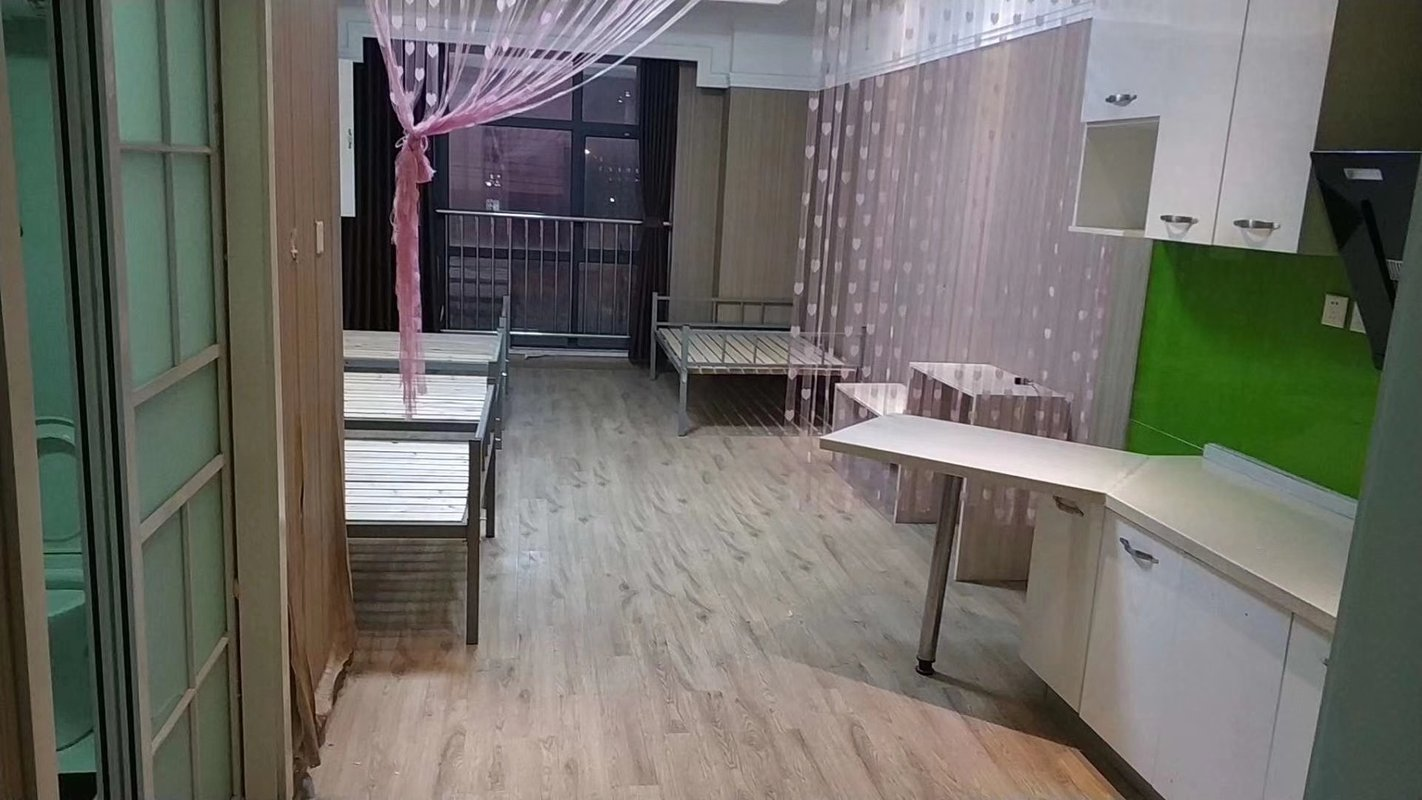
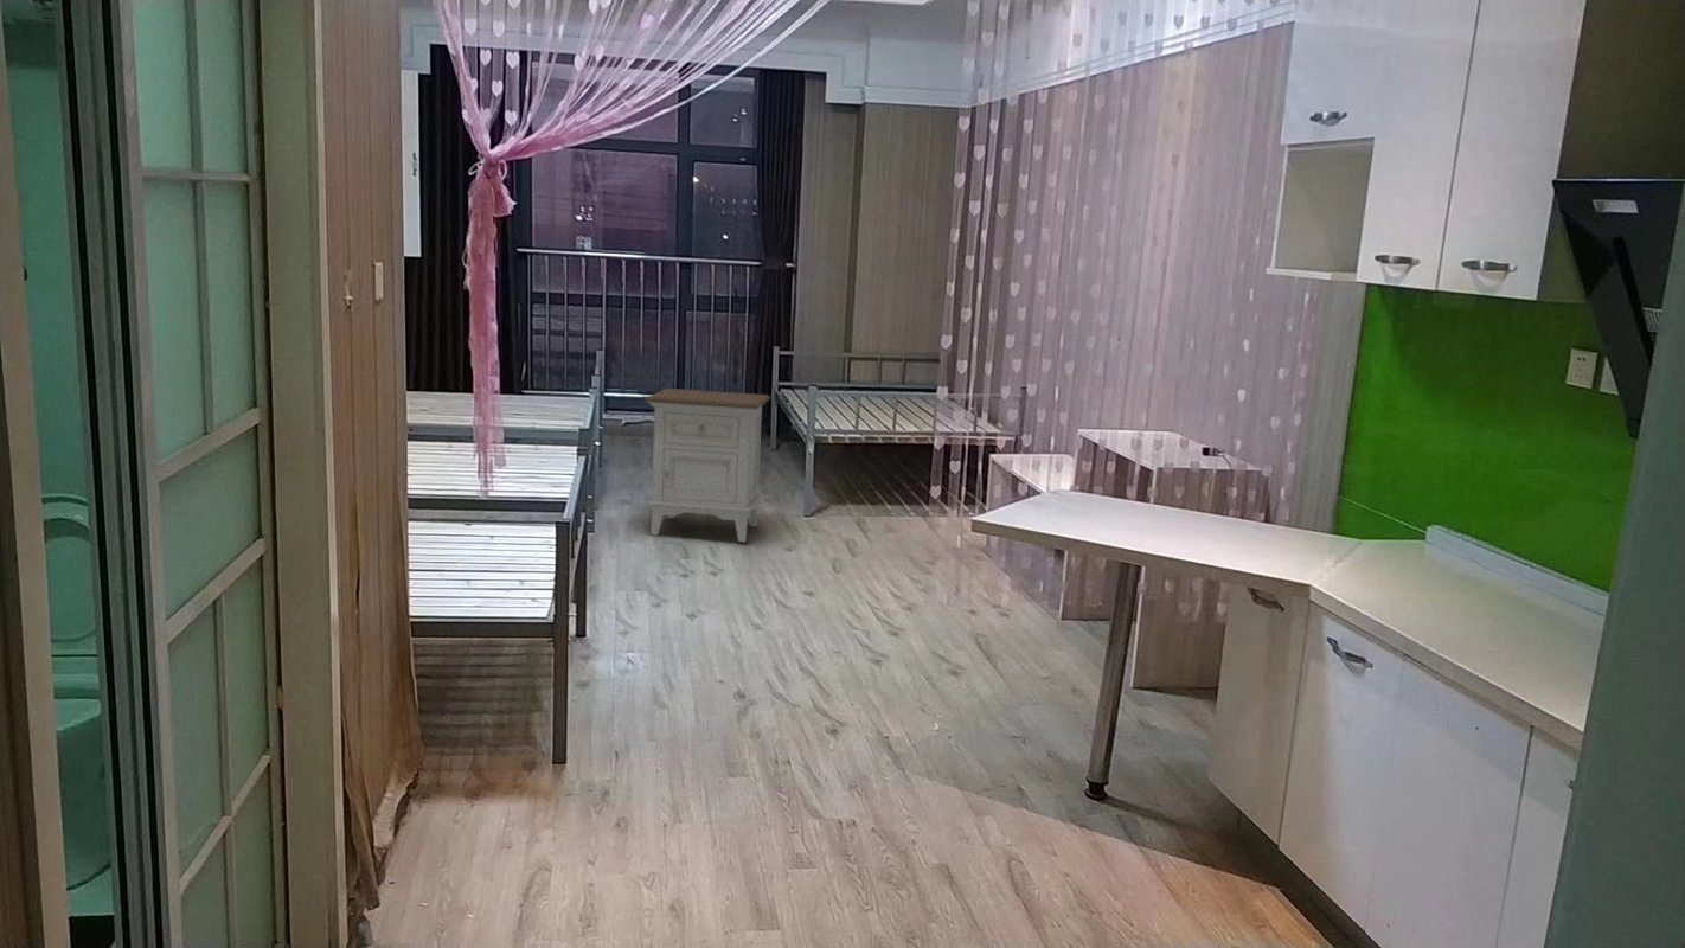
+ nightstand (706, 463)
